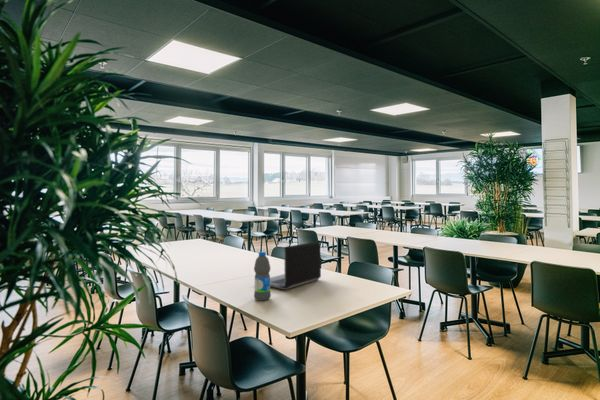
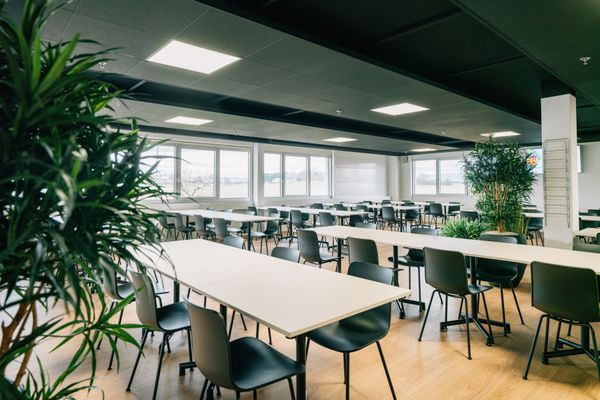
- laptop computer (289, 262)
- water bottle (262, 275)
